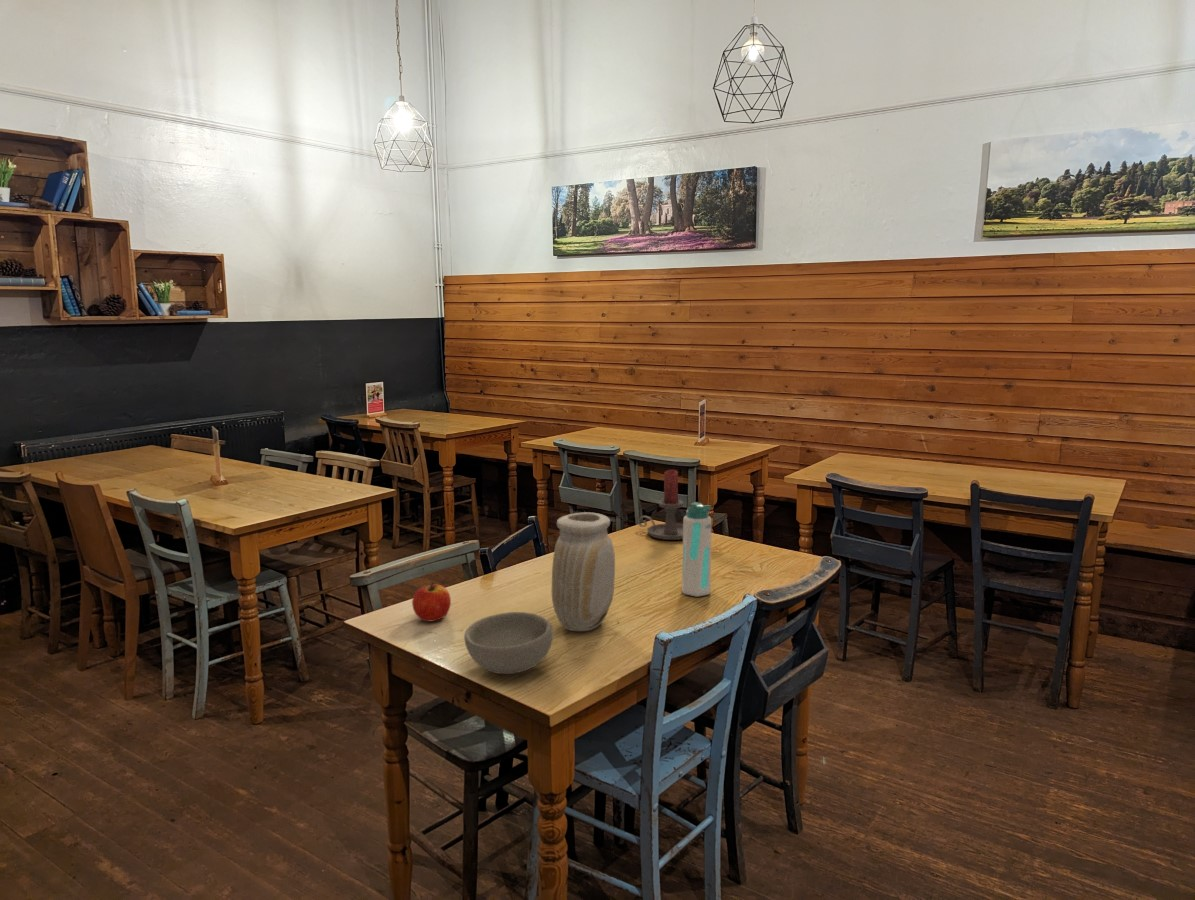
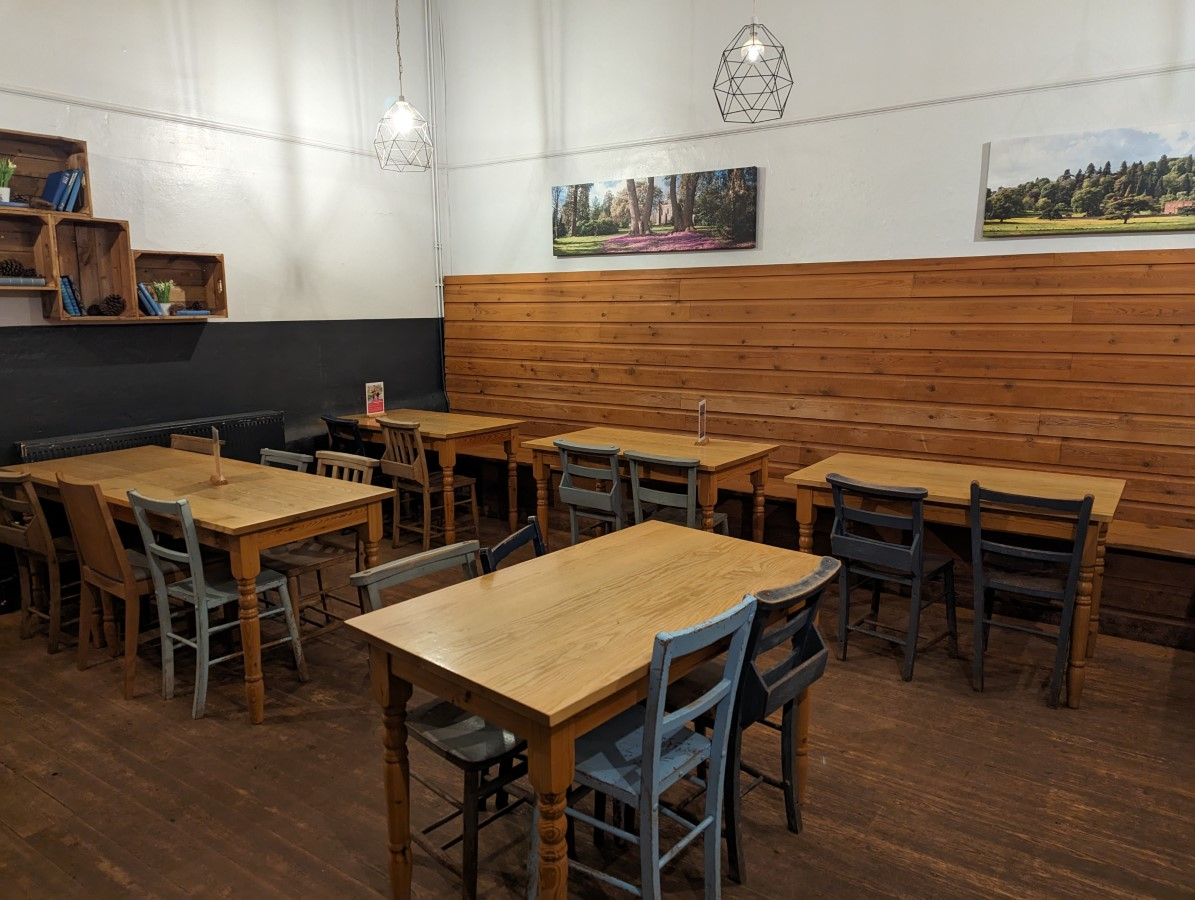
- vase (583, 571)
- apple (431, 600)
- water bottle (698, 548)
- bowl (508, 647)
- candle holder (664, 502)
